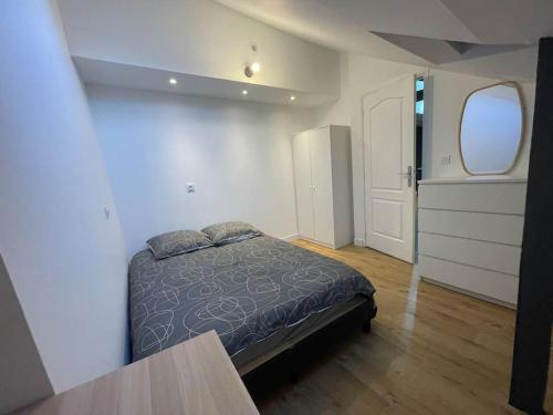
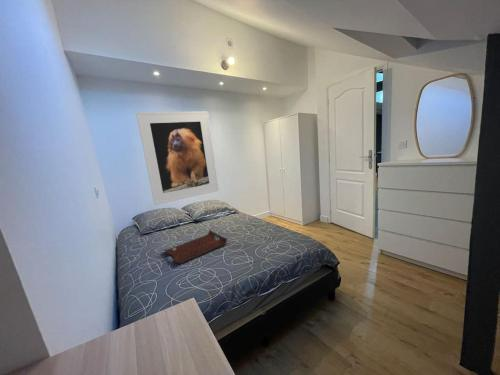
+ serving tray (195, 245)
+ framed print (182, 156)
